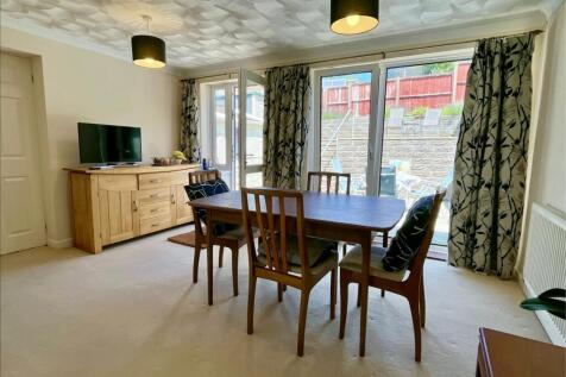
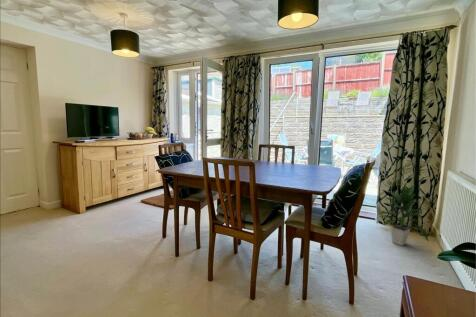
+ indoor plant (403, 215)
